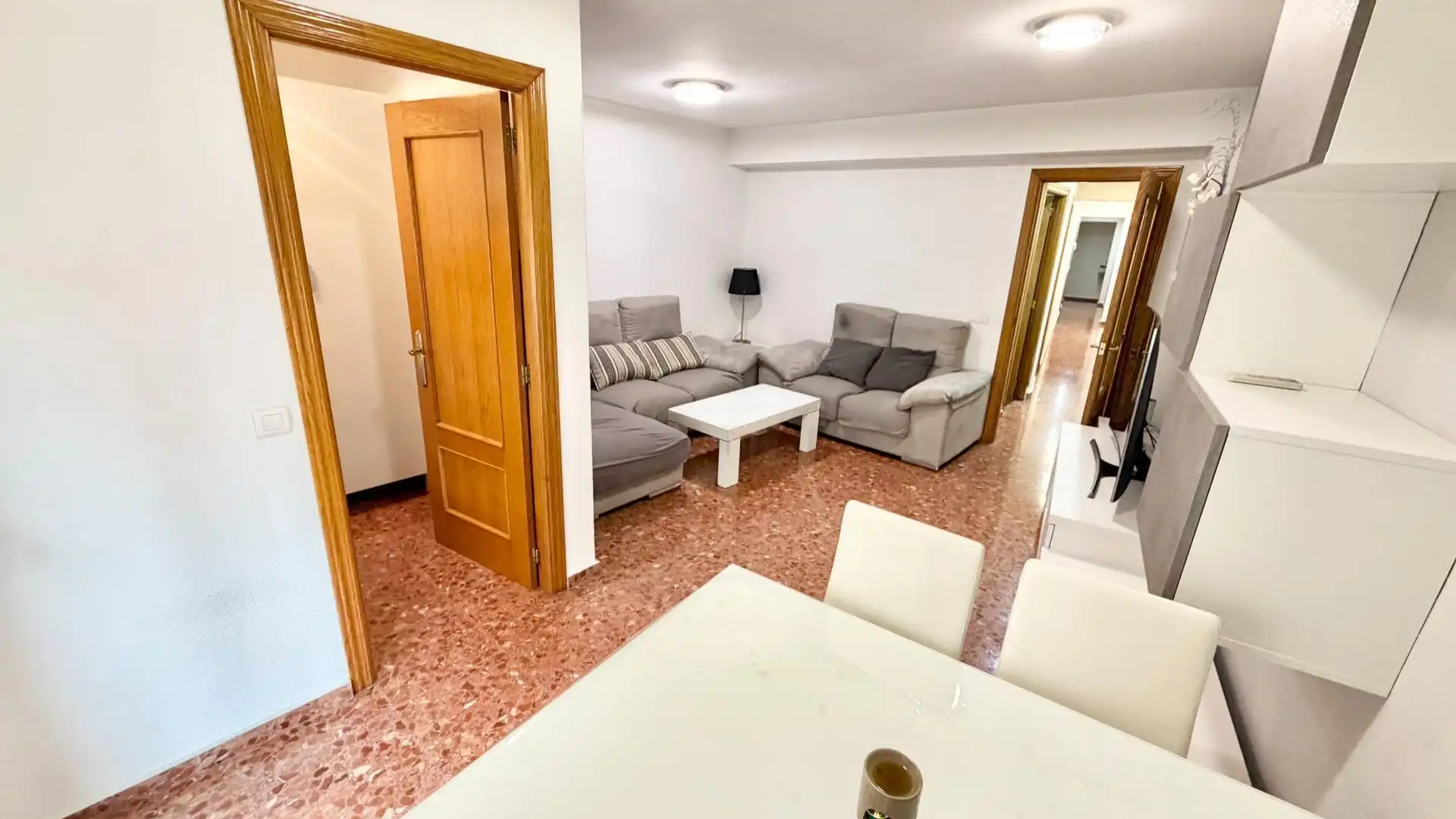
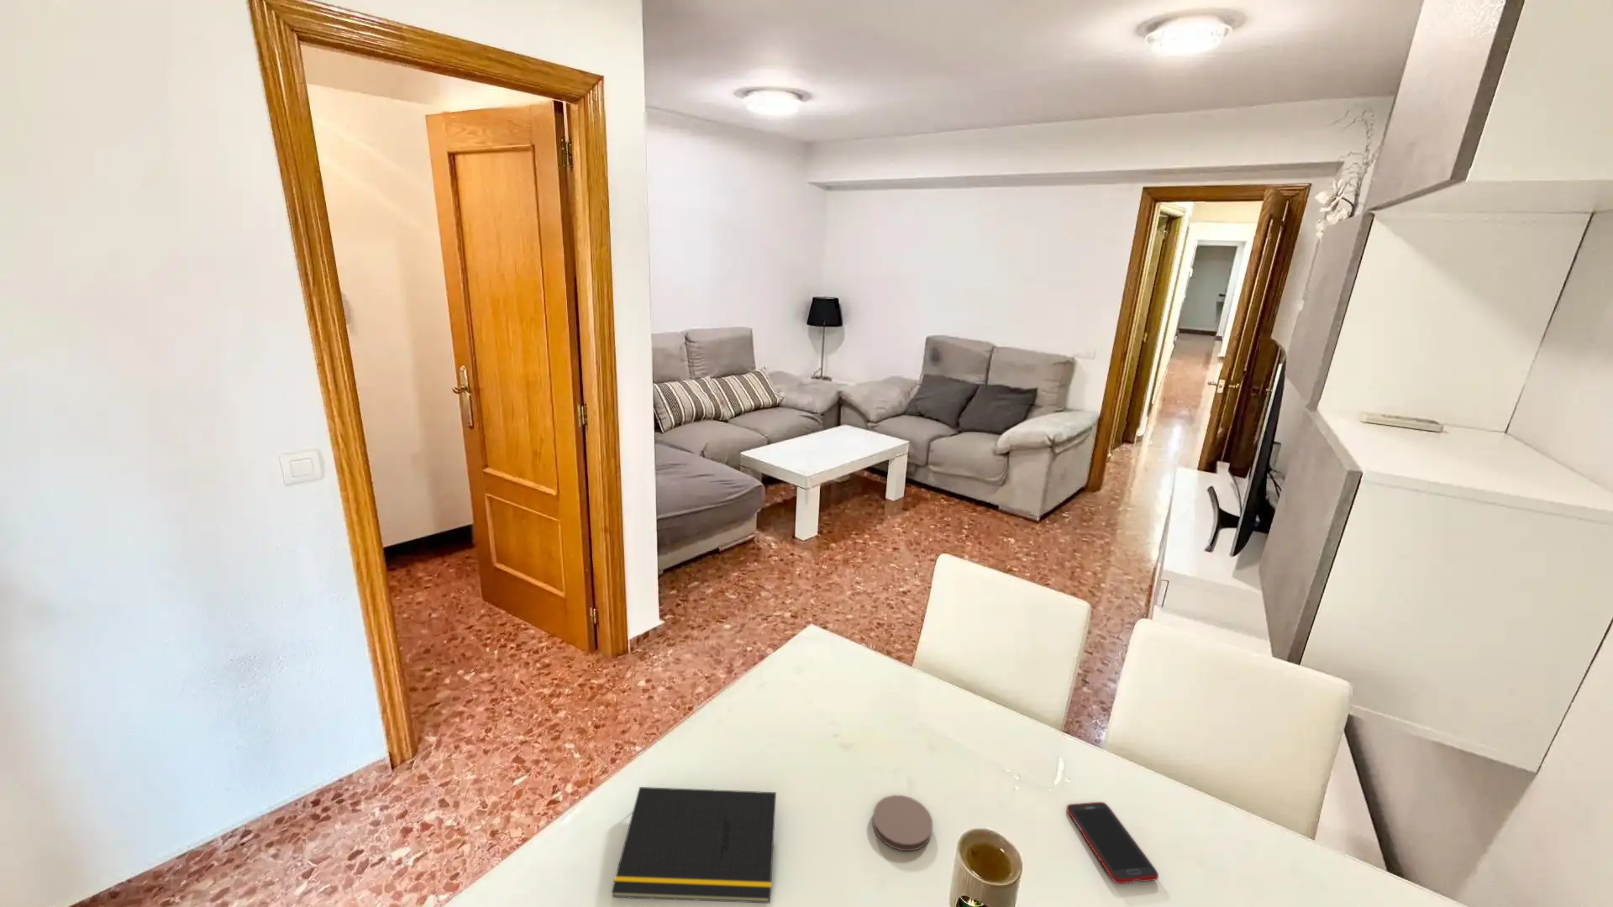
+ coaster (902, 822)
+ notepad (700, 841)
+ cell phone (1109, 839)
